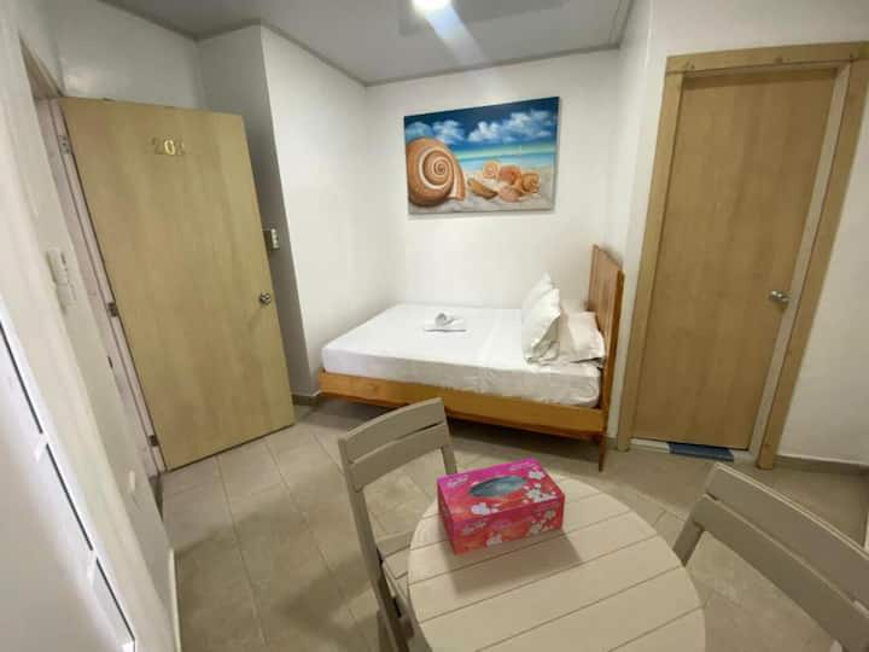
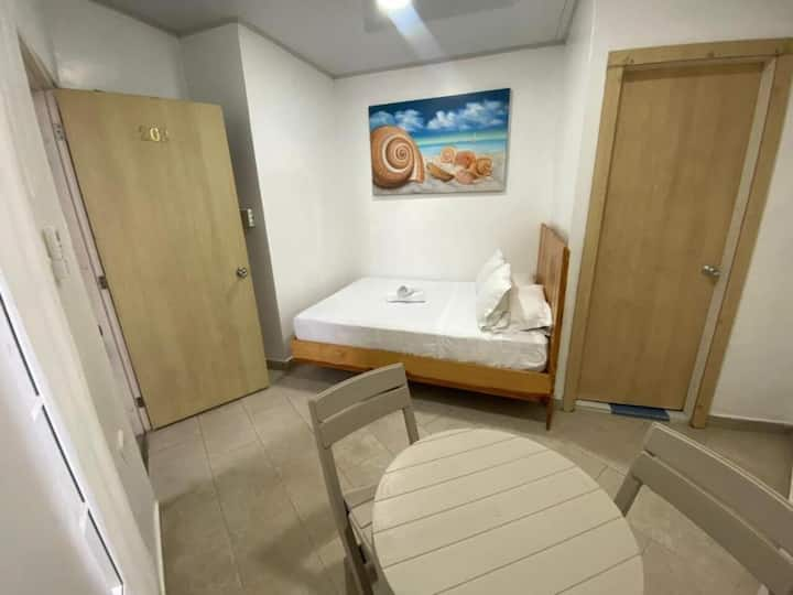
- tissue box (497, 501)
